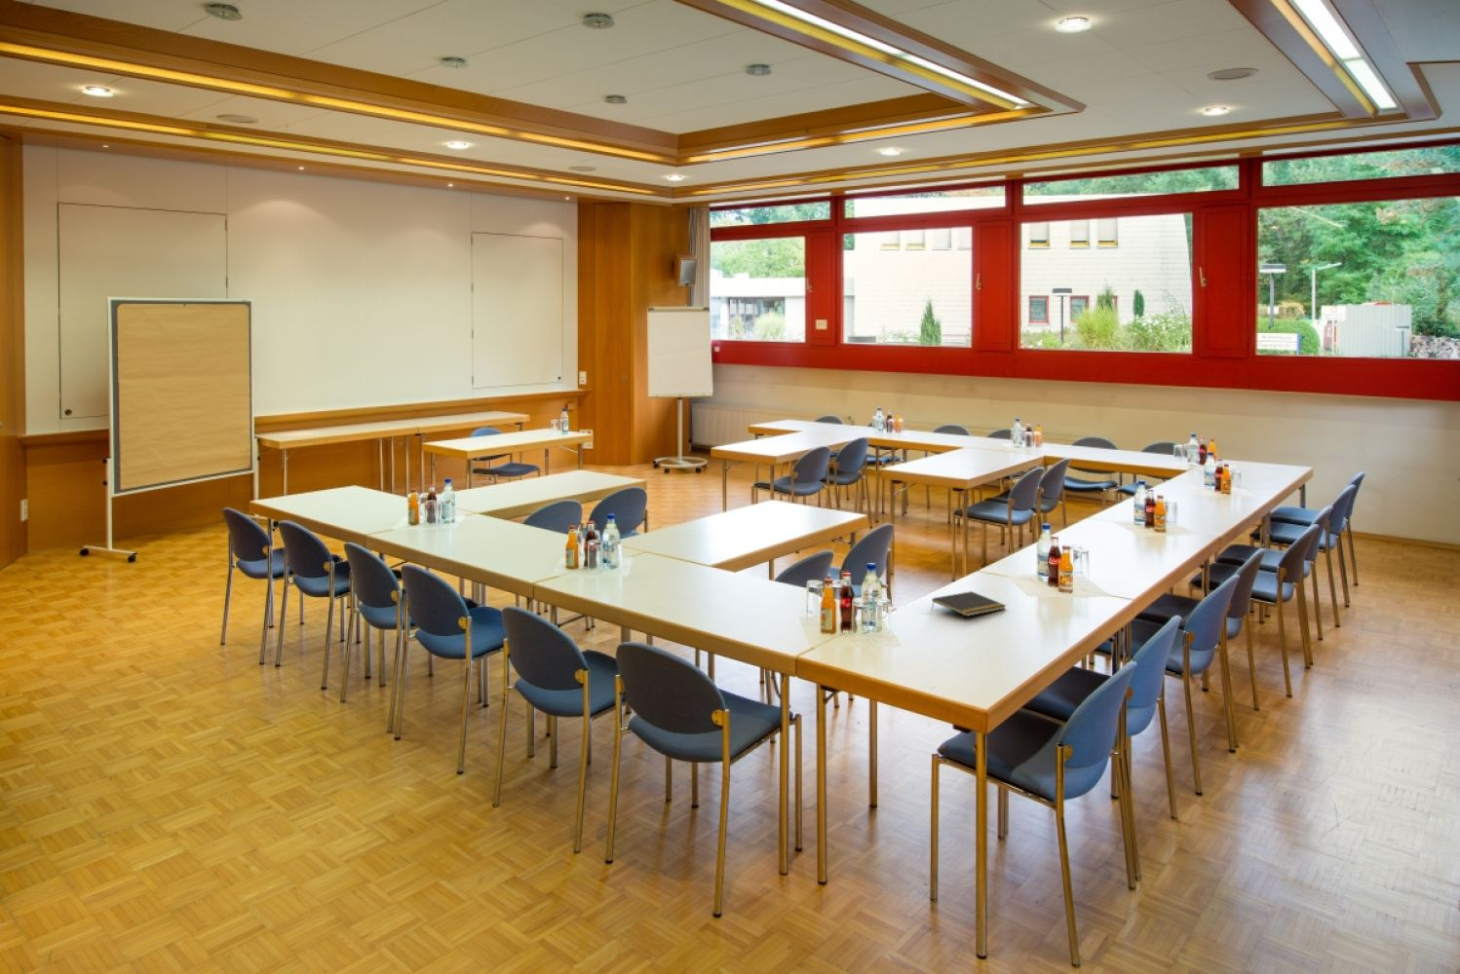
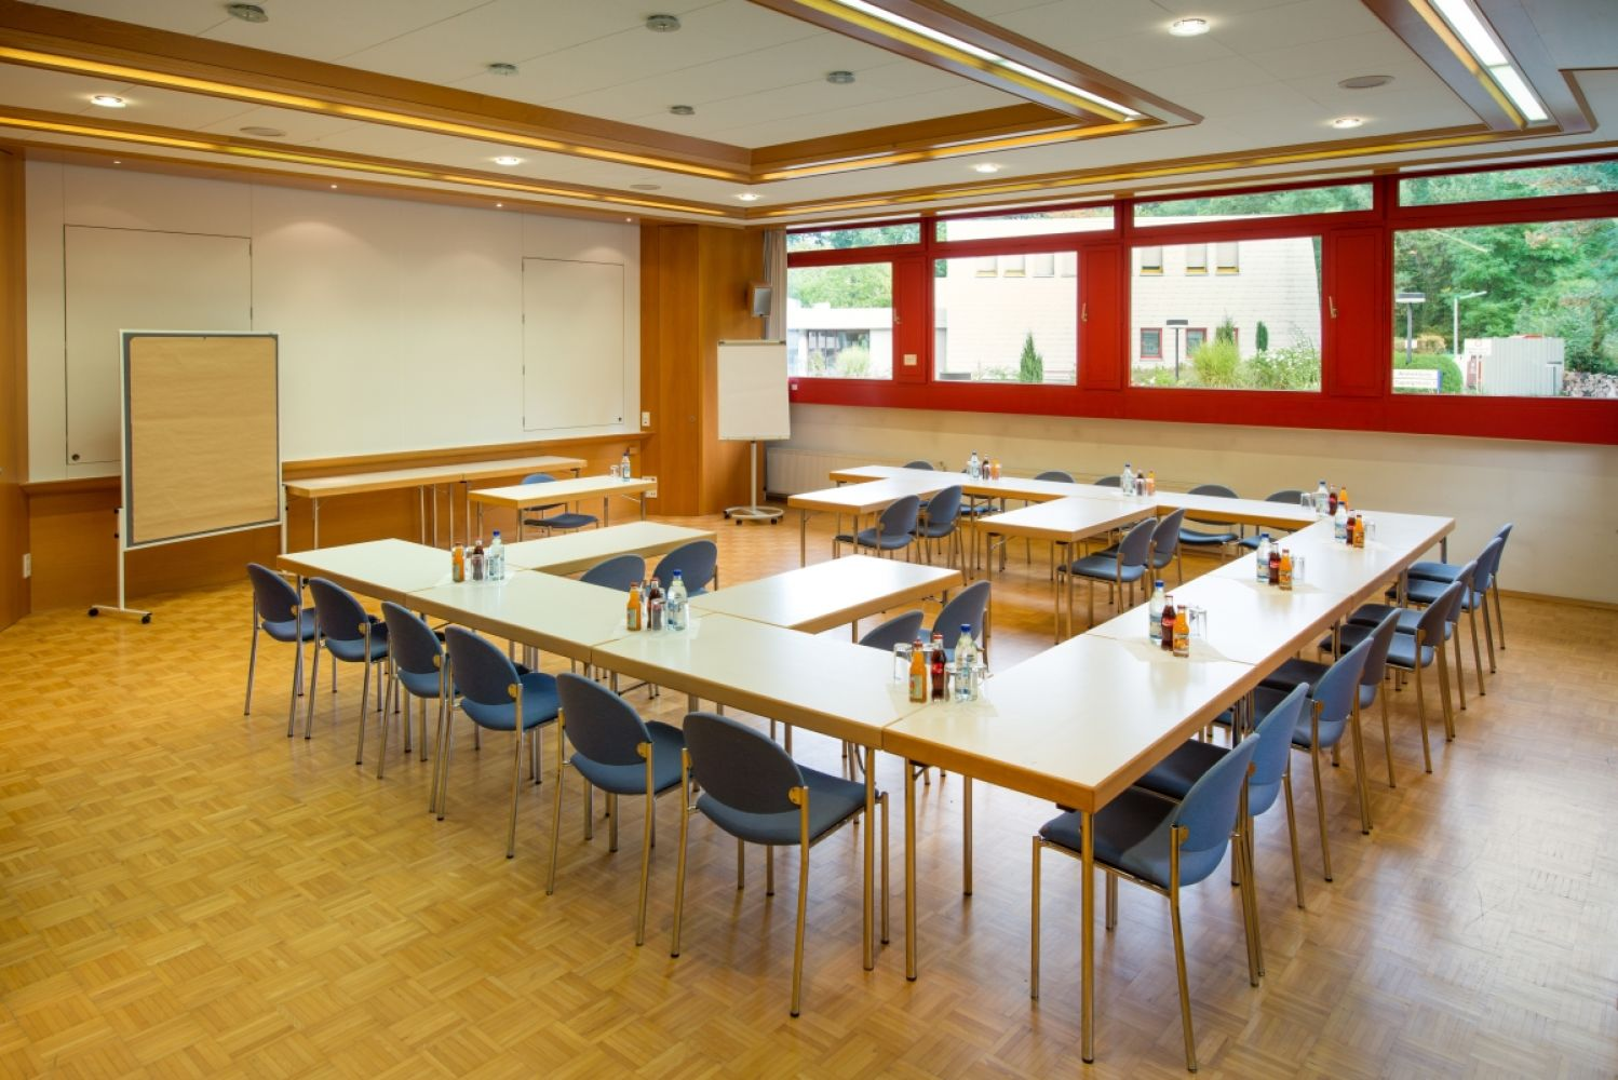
- notepad (968, 603)
